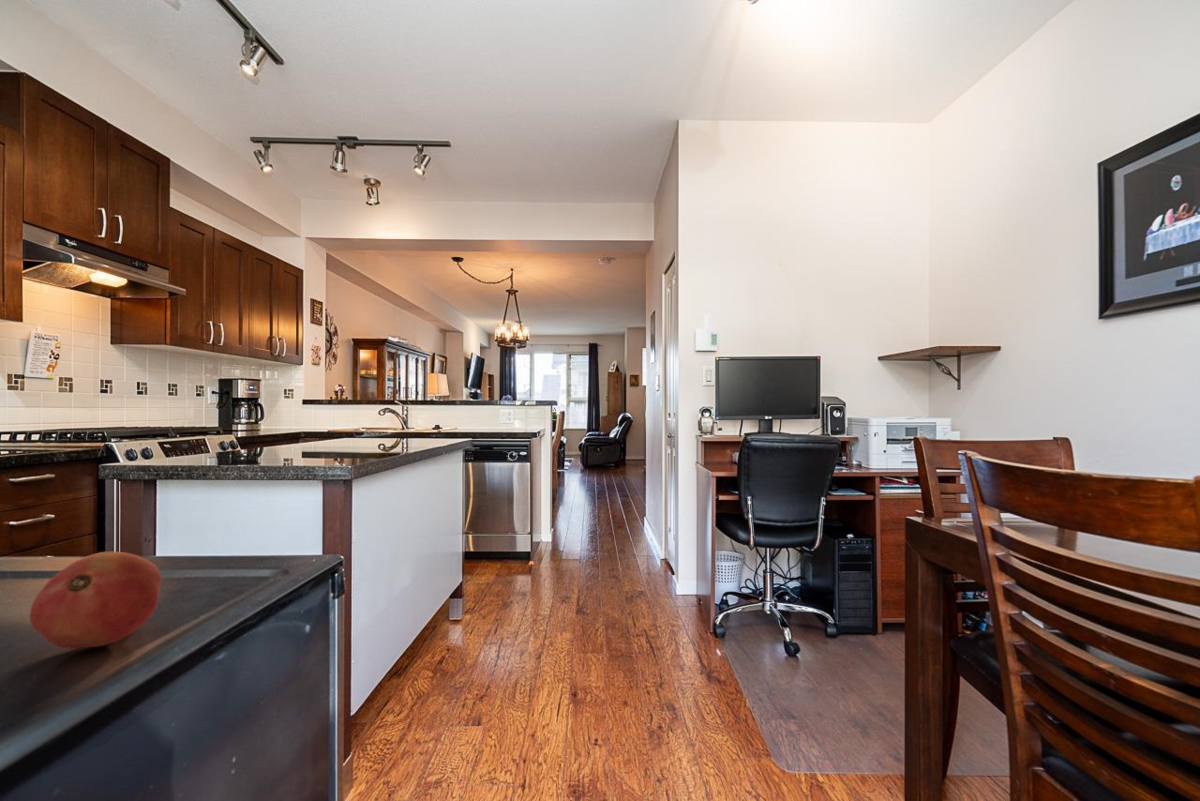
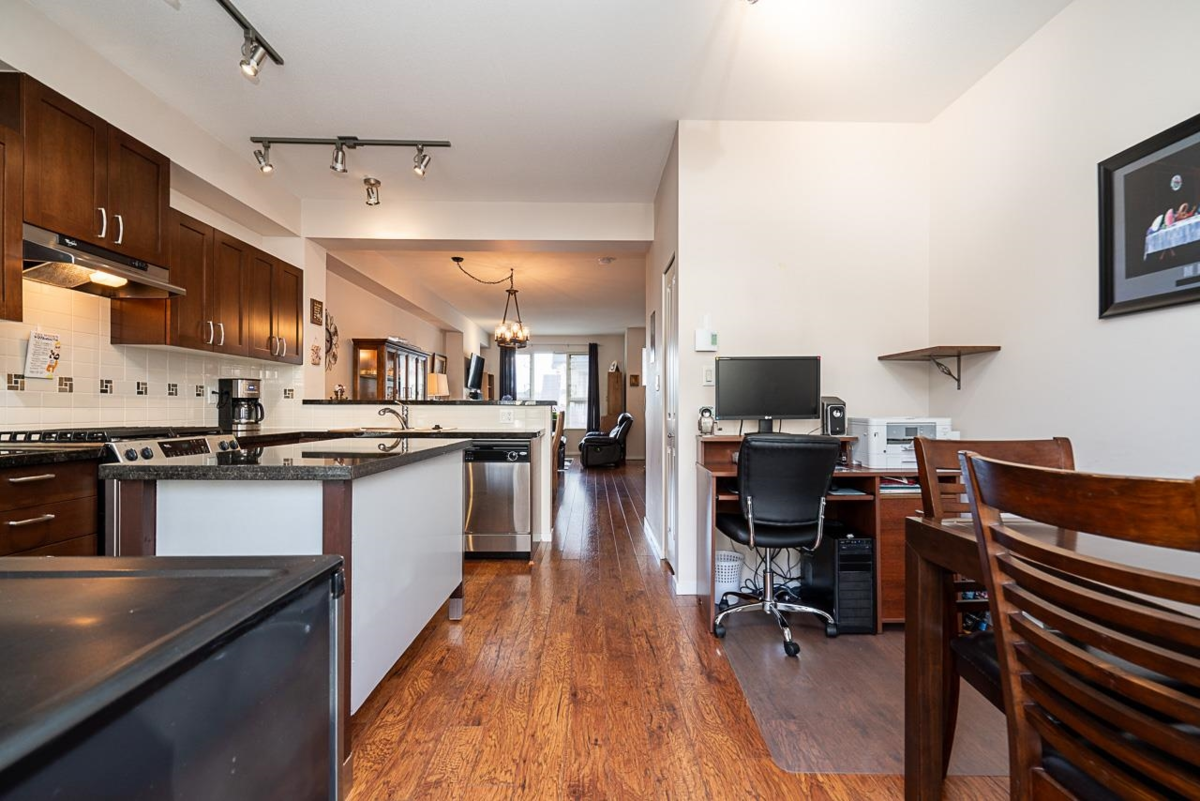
- fruit (101, 597)
